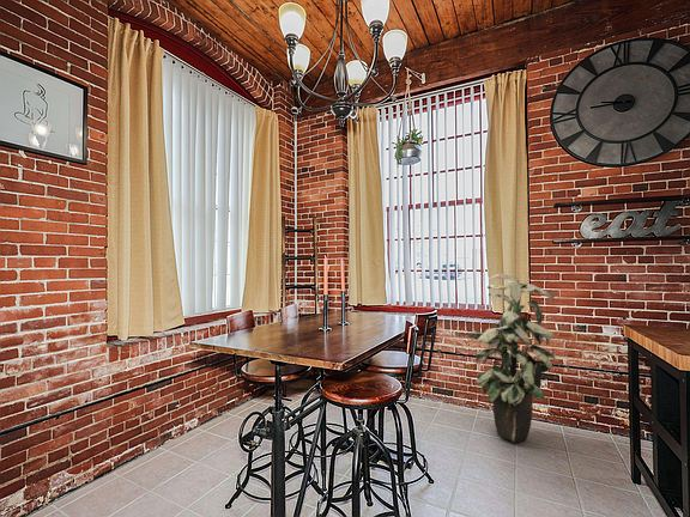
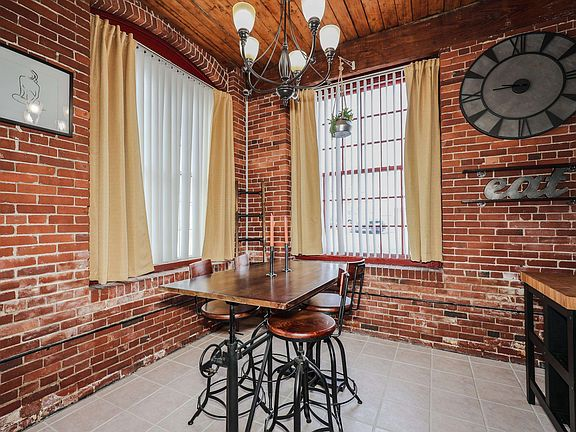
- indoor plant (510, 353)
